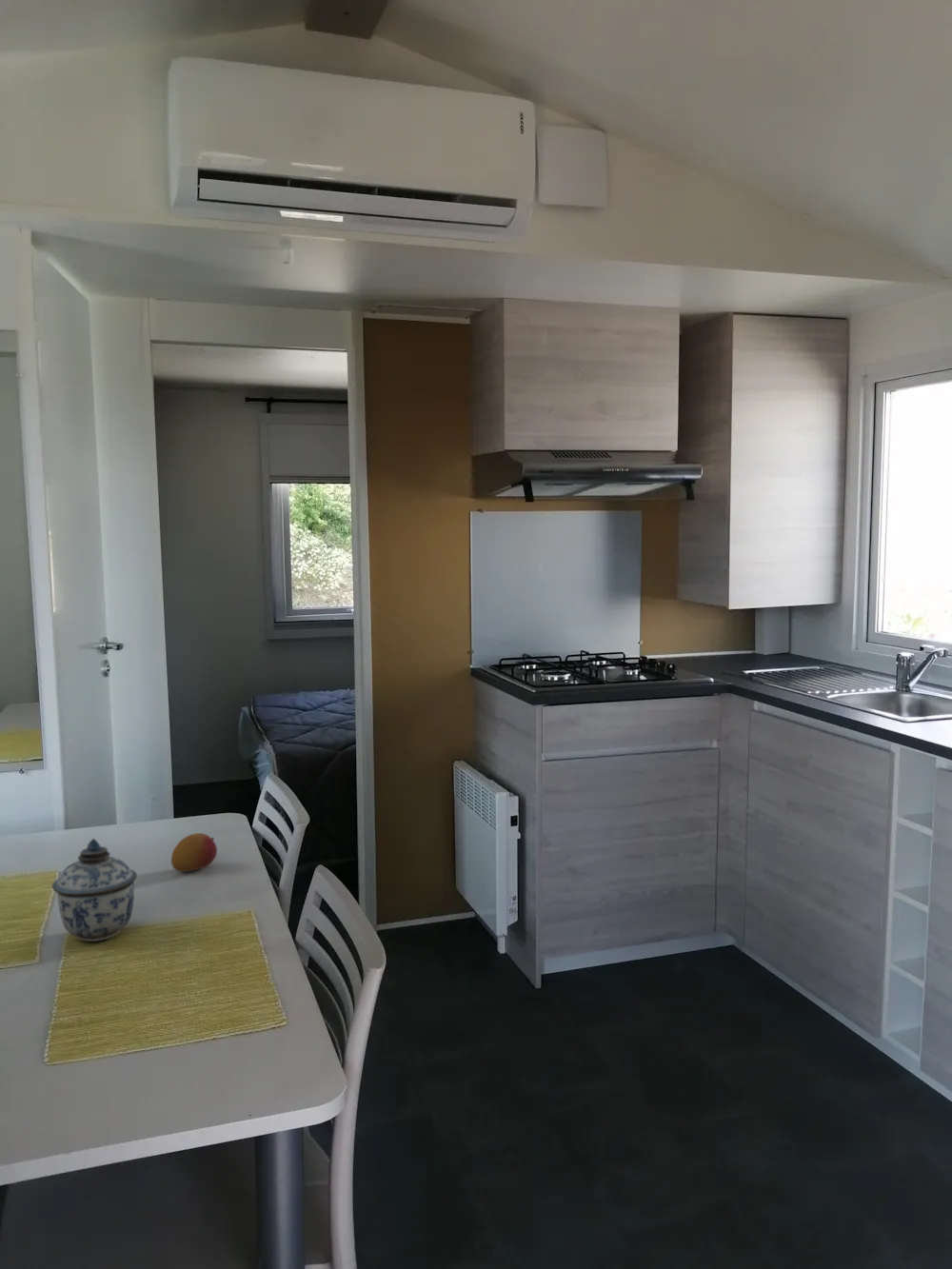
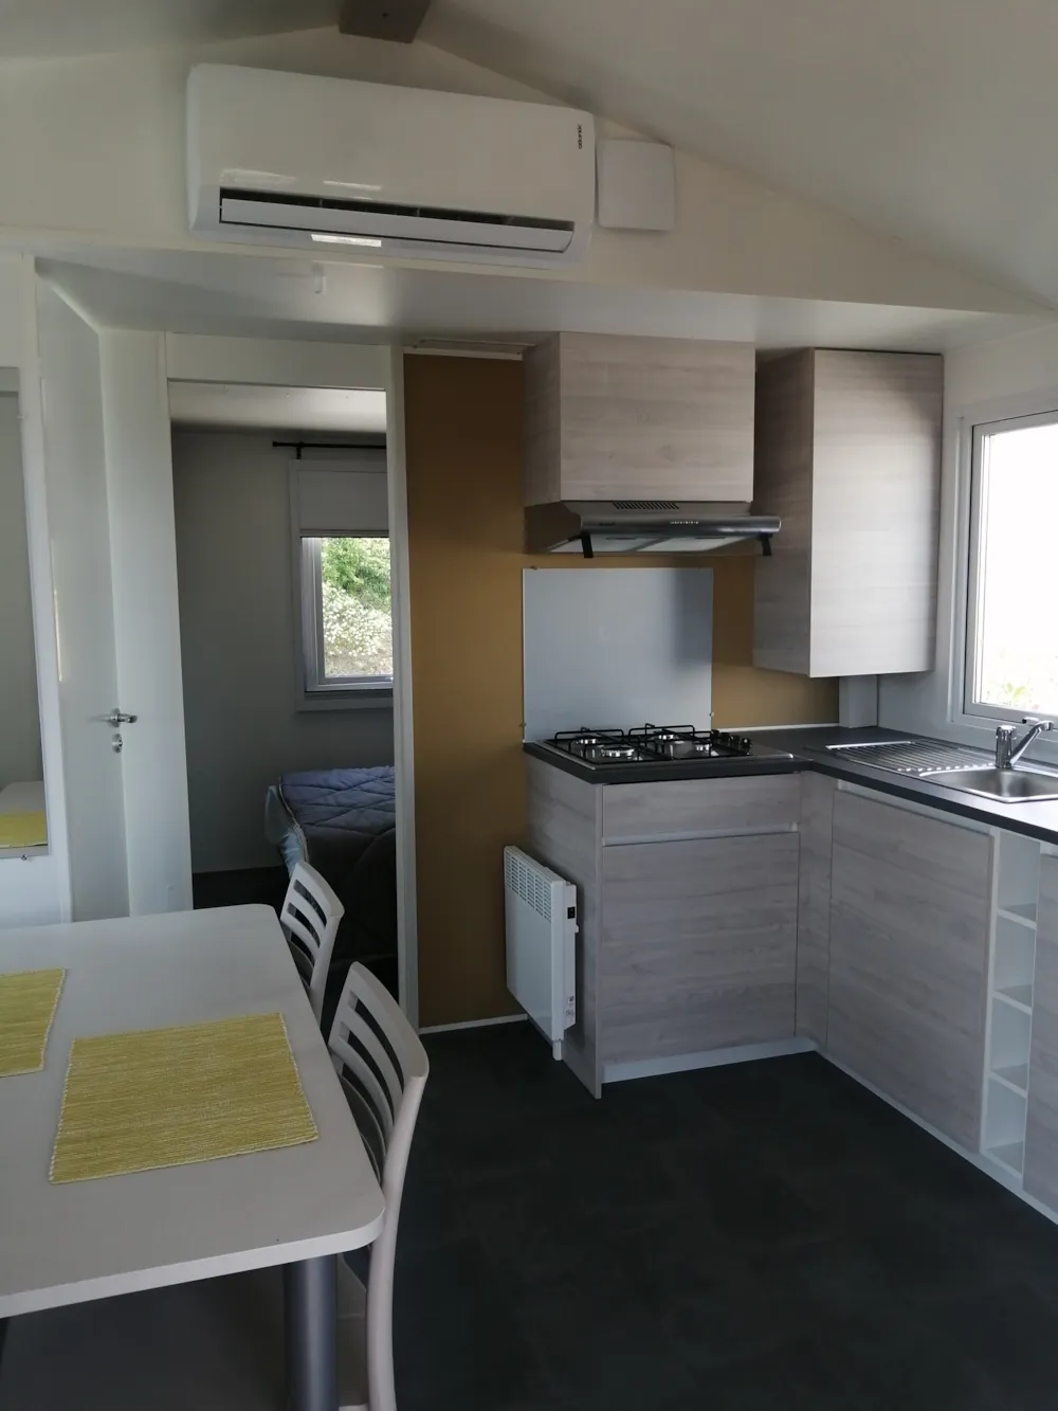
- fruit (193, 851)
- lidded jar (95, 886)
